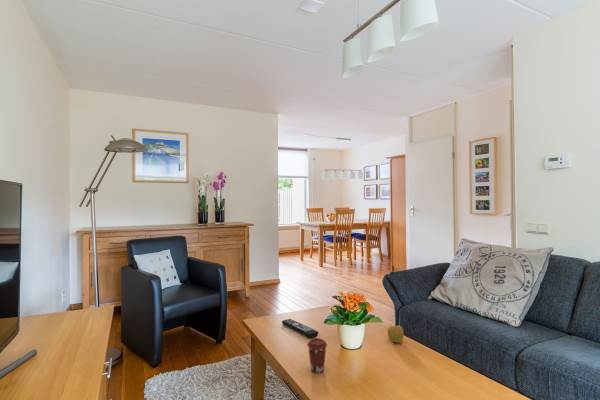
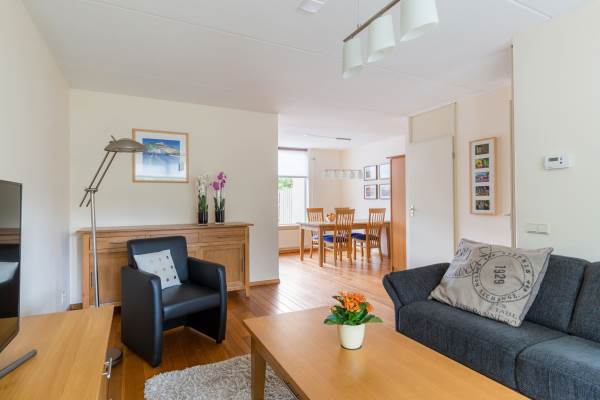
- apple (395, 333)
- remote control (299, 327)
- coffee cup (317, 355)
